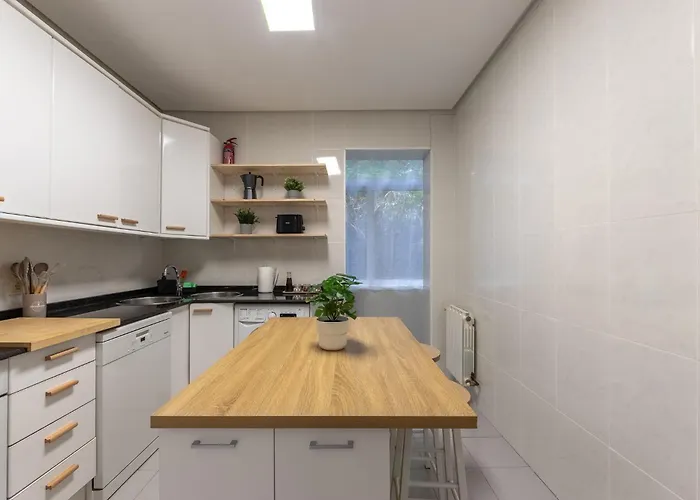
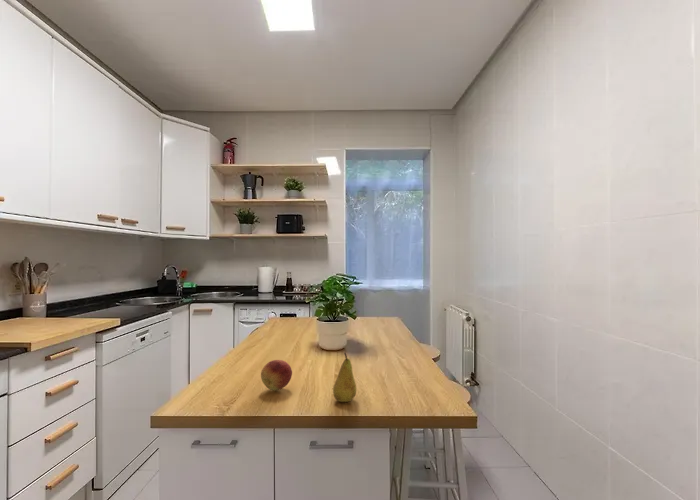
+ fruit (344, 376)
+ fruit (276, 375)
